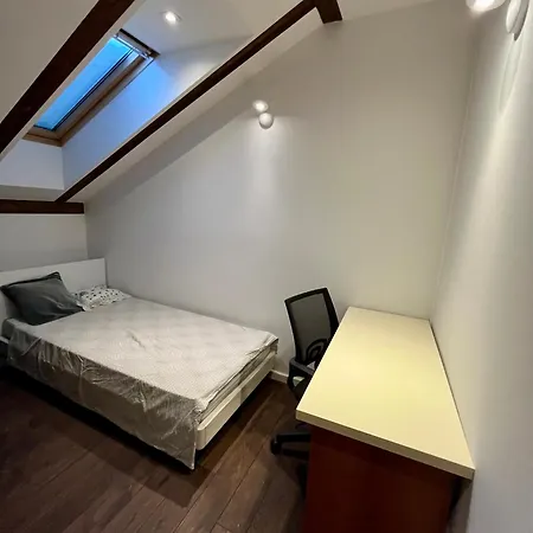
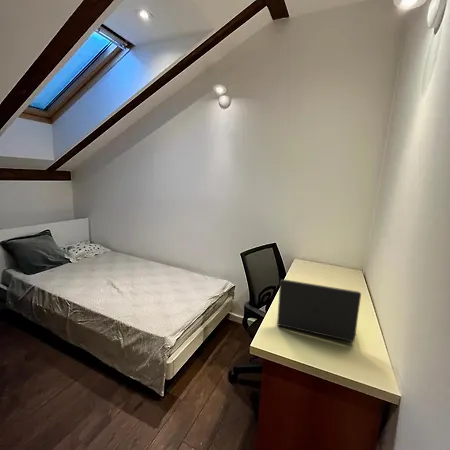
+ laptop (317, 300)
